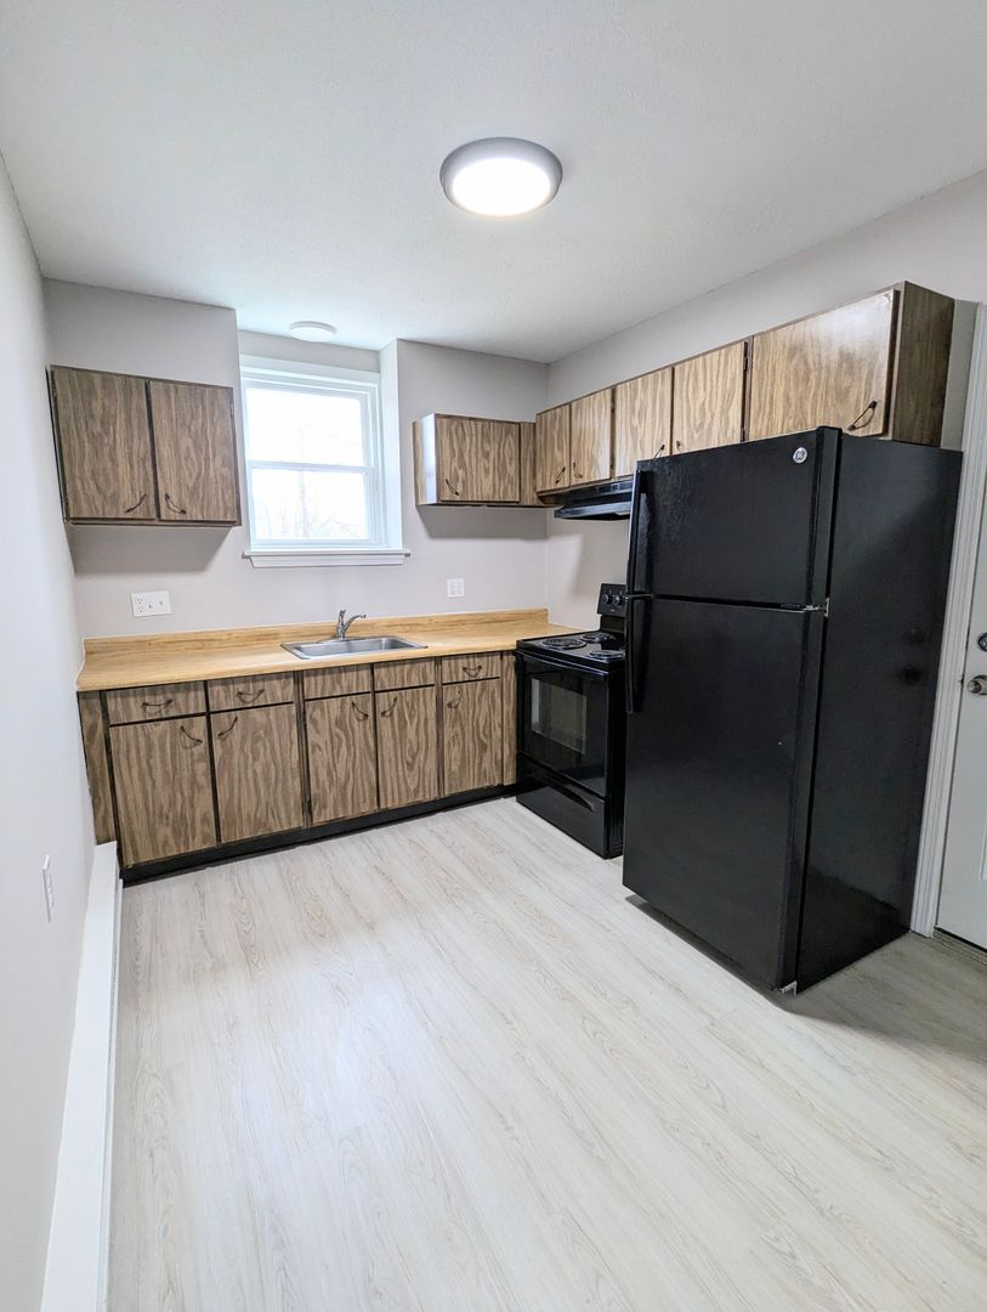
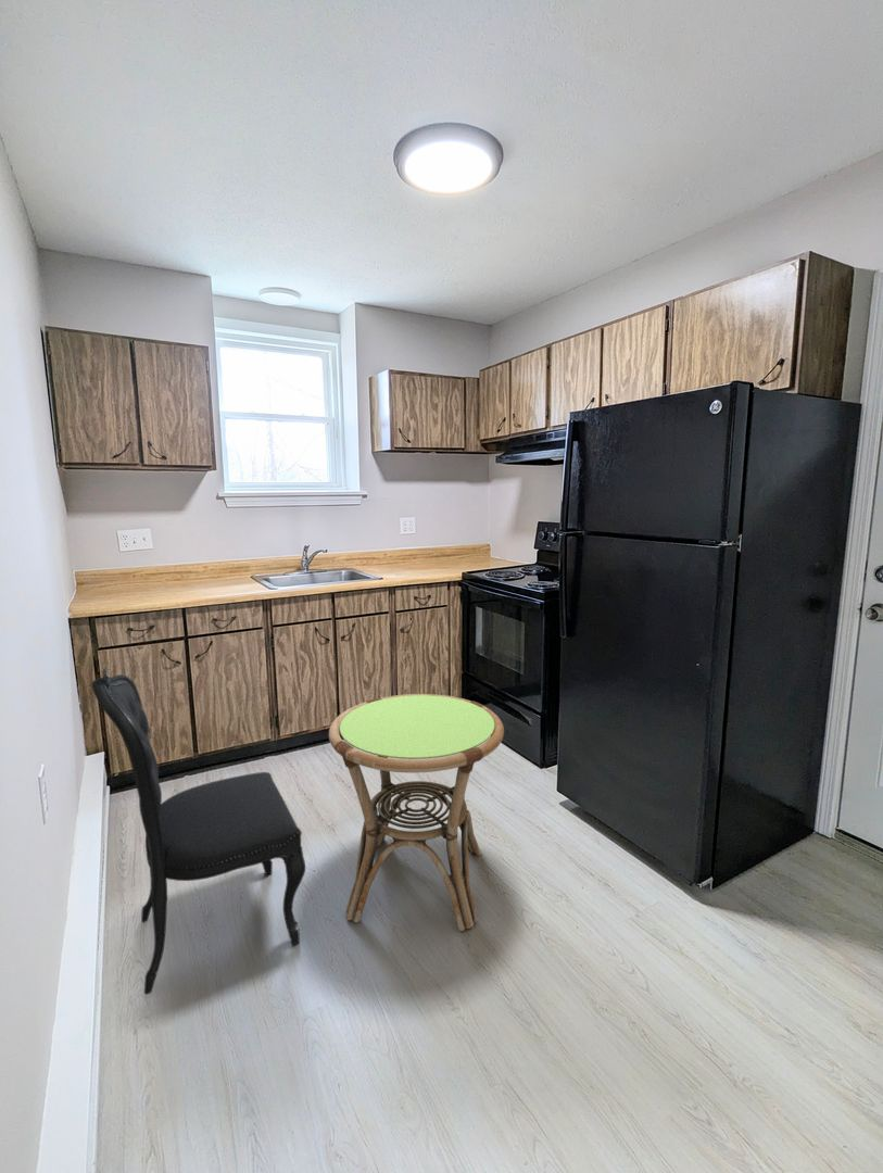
+ side table (417, 799)
+ dining chair (203, 798)
